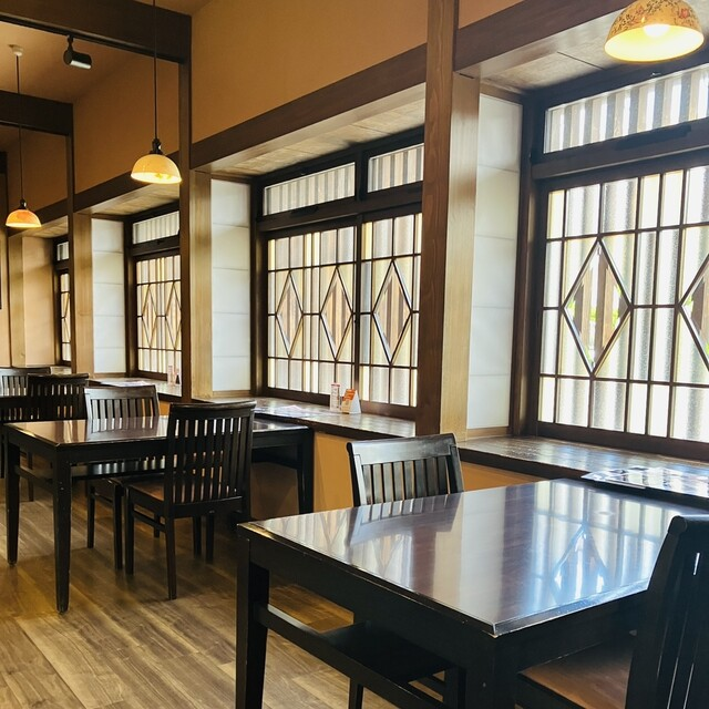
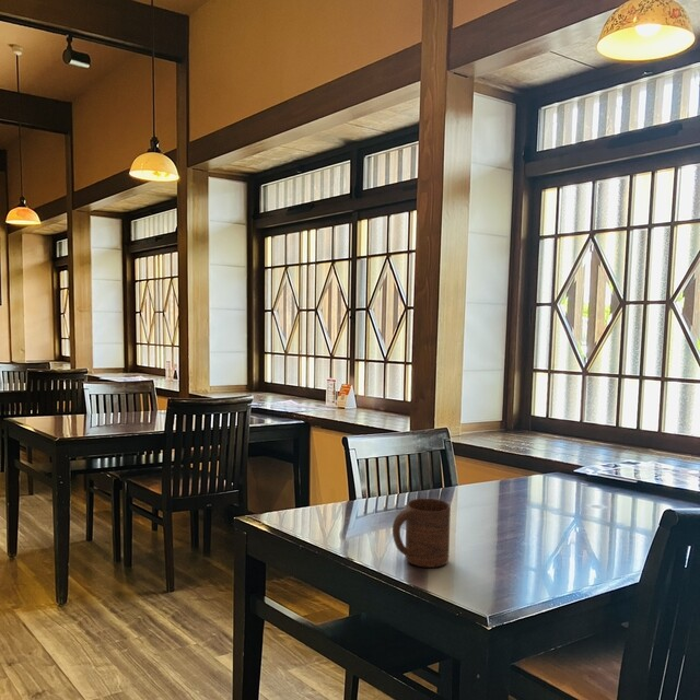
+ cup (423, 534)
